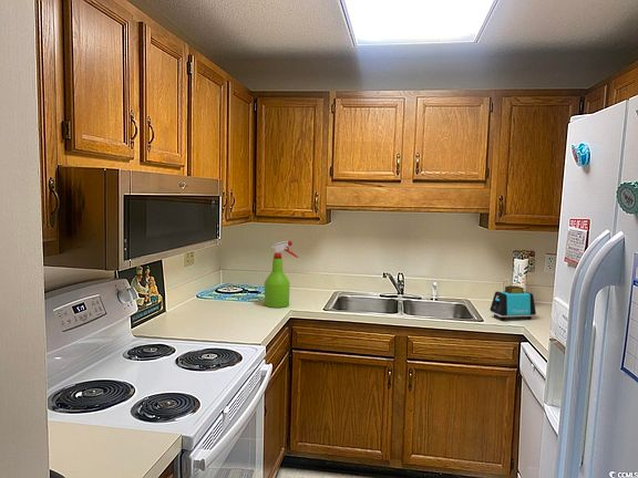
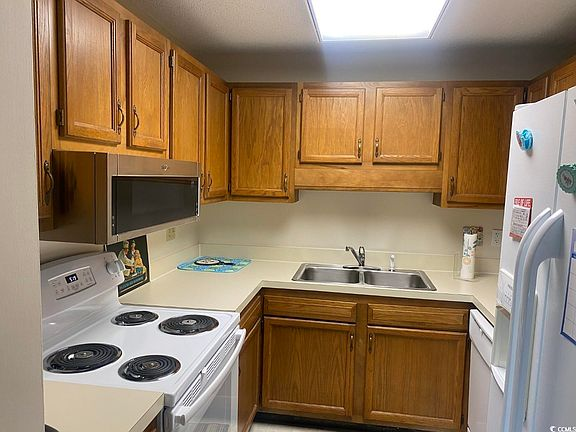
- toaster (513, 302)
- spray bottle (281, 272)
